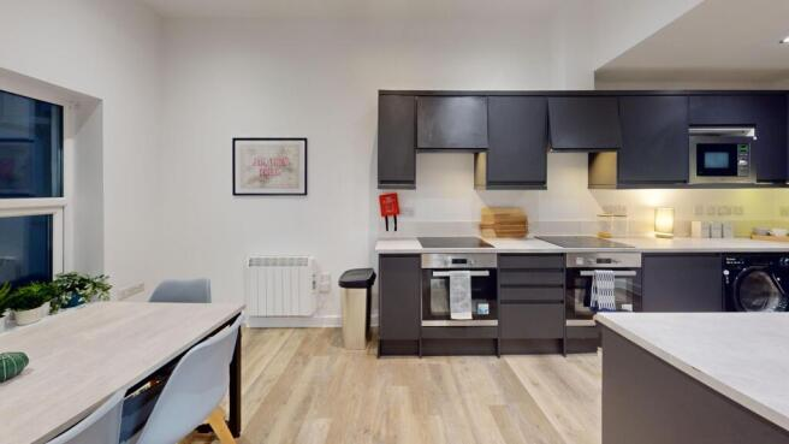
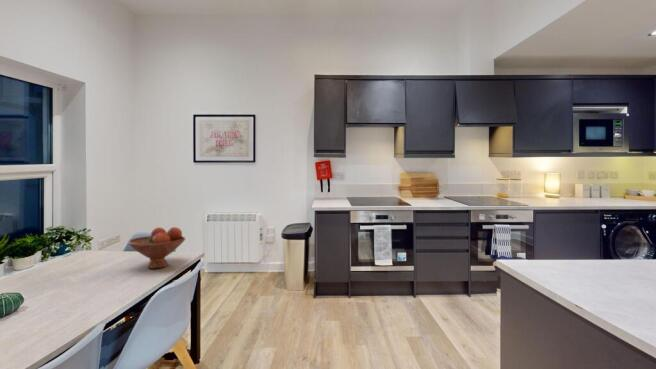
+ fruit bowl (157, 247)
